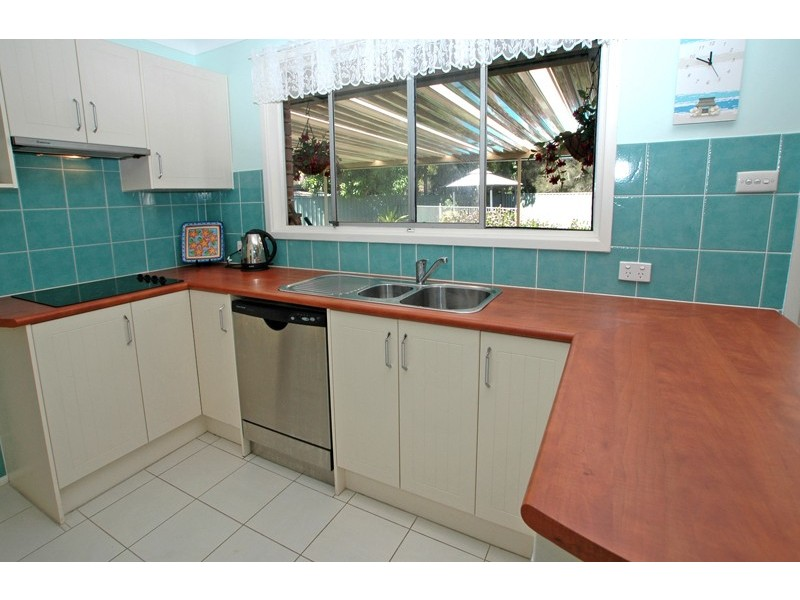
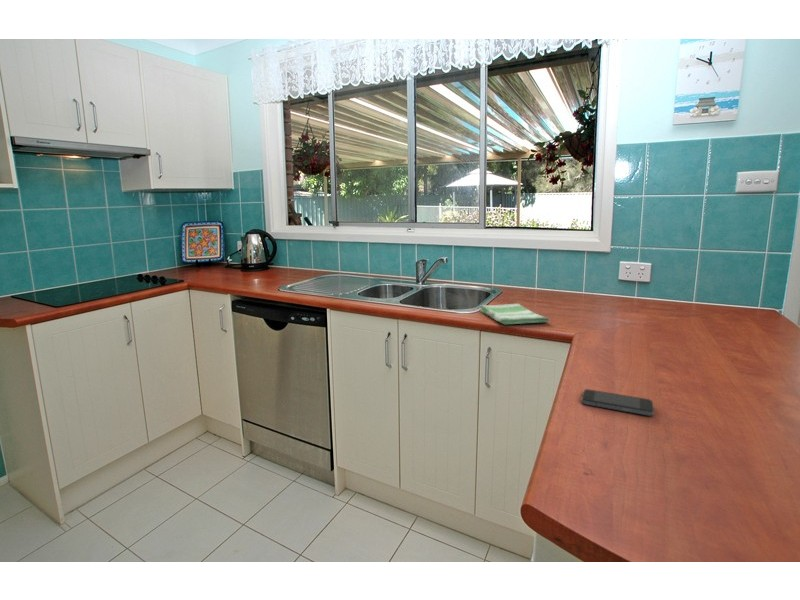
+ smartphone (616, 401)
+ dish towel (511, 313)
